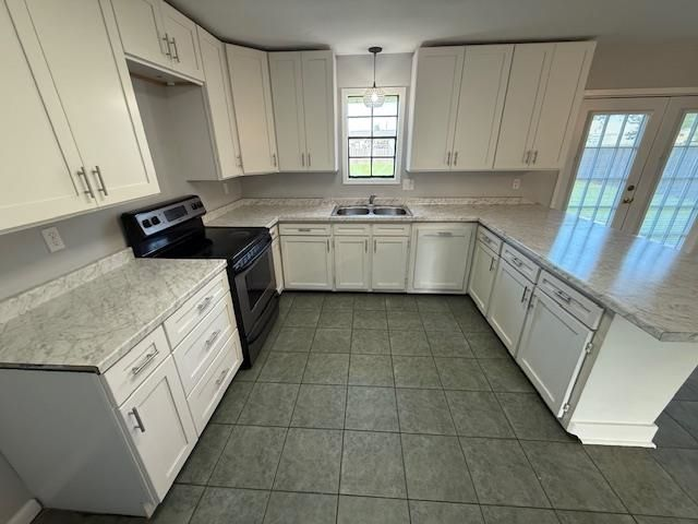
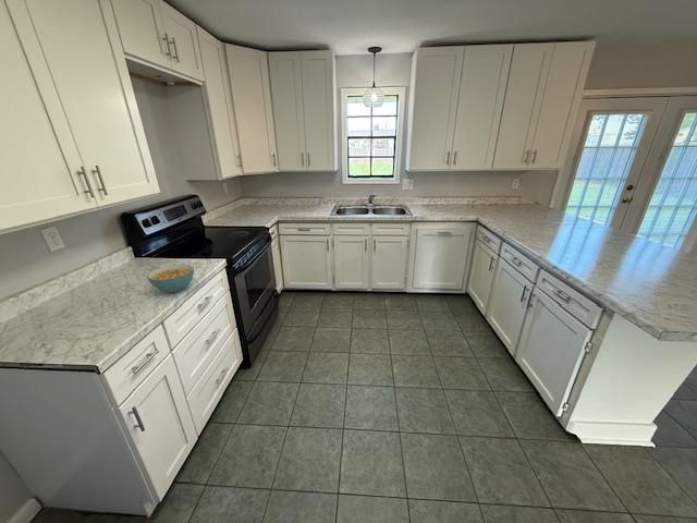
+ cereal bowl (173, 280)
